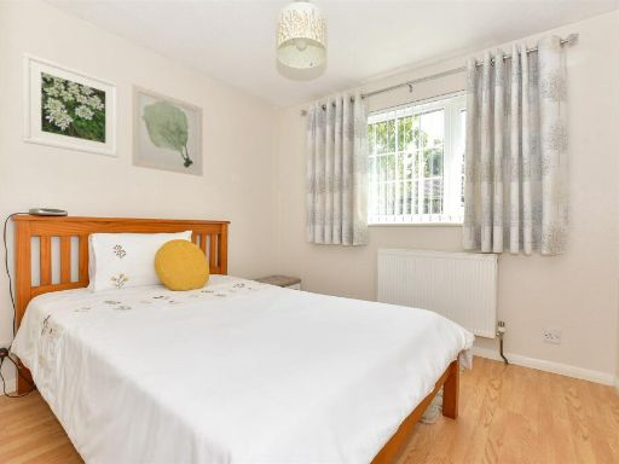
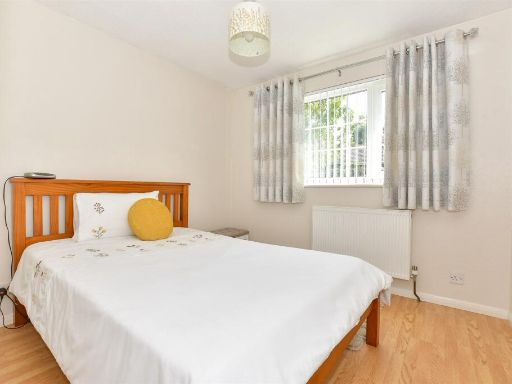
- wall art (169, 134)
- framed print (75, 110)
